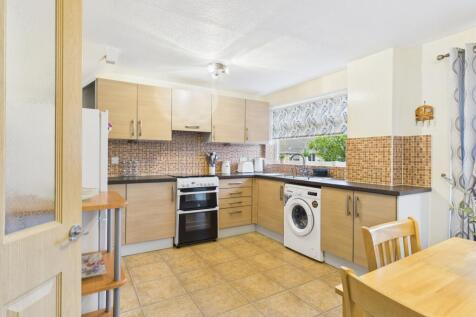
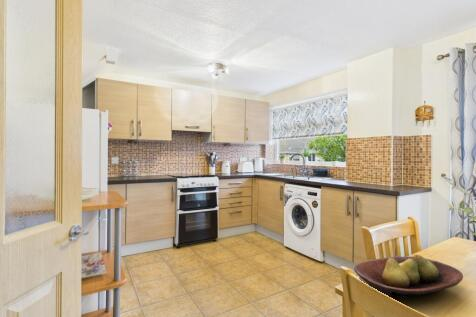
+ fruit bowl (406, 272)
